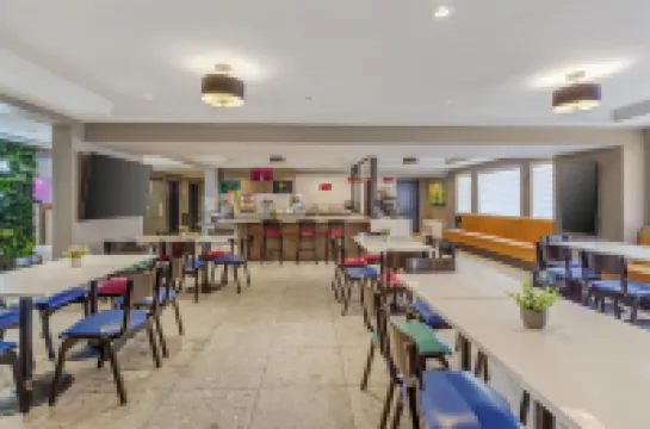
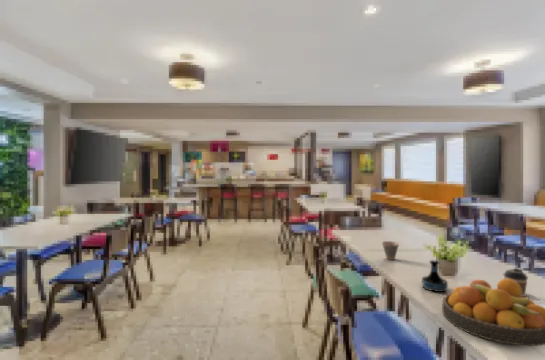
+ coffee cup (515, 281)
+ fruit bowl (493, 302)
+ tequila bottle (434, 274)
+ cup (390, 251)
